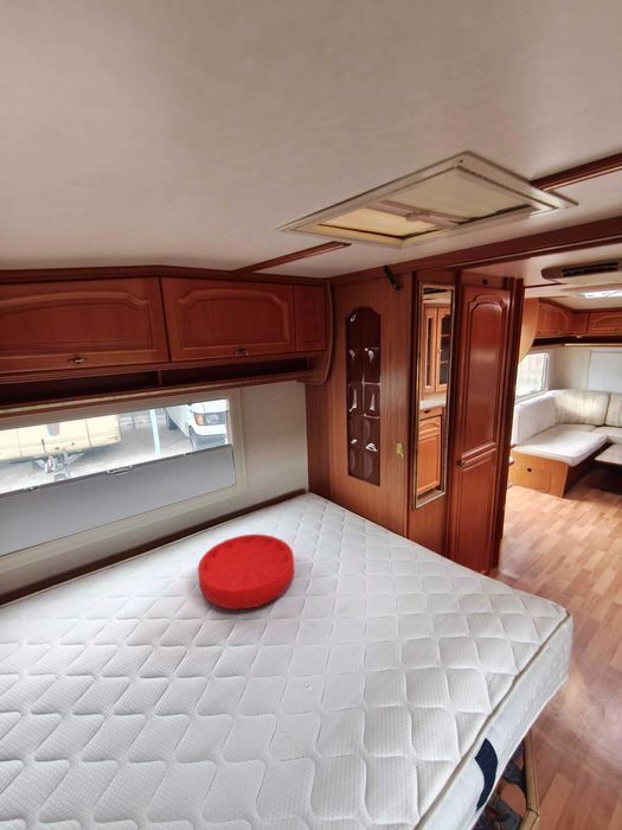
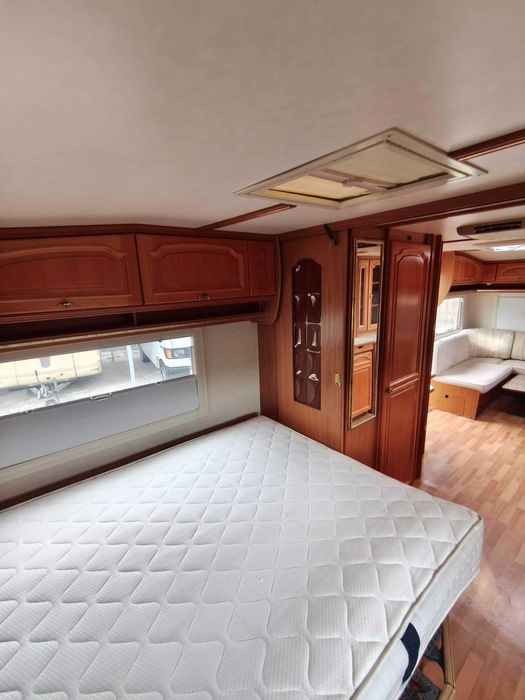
- cushion (246, 569)
